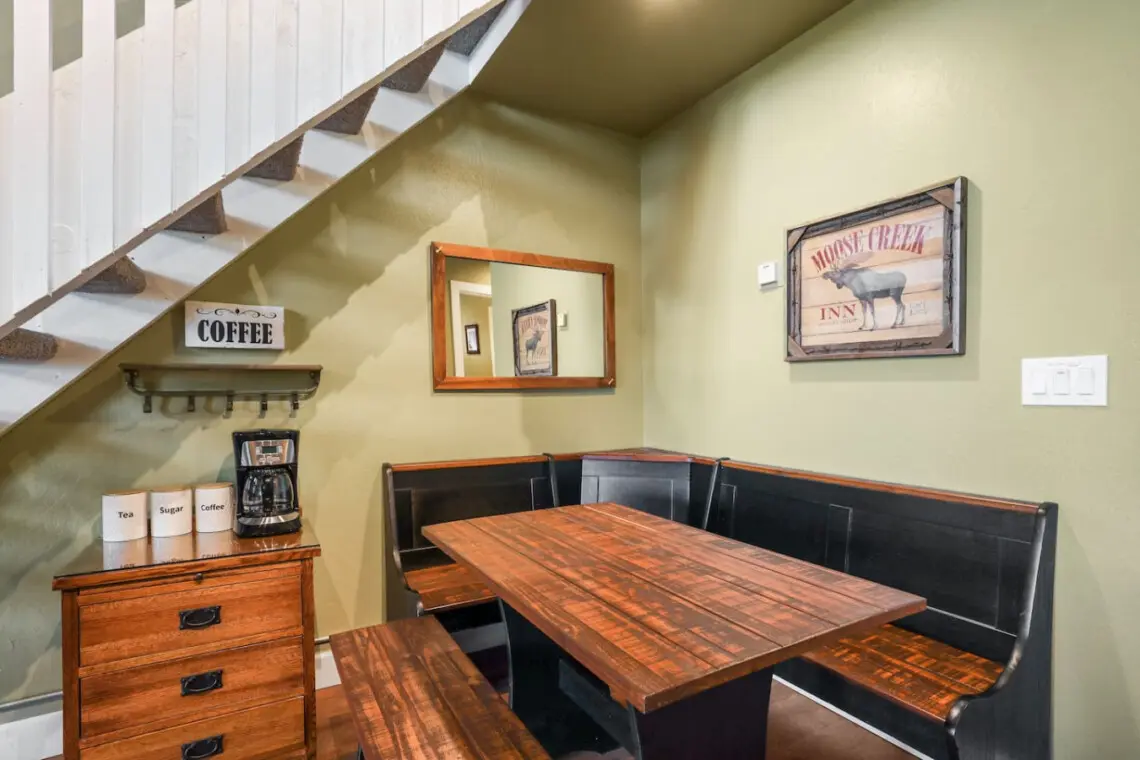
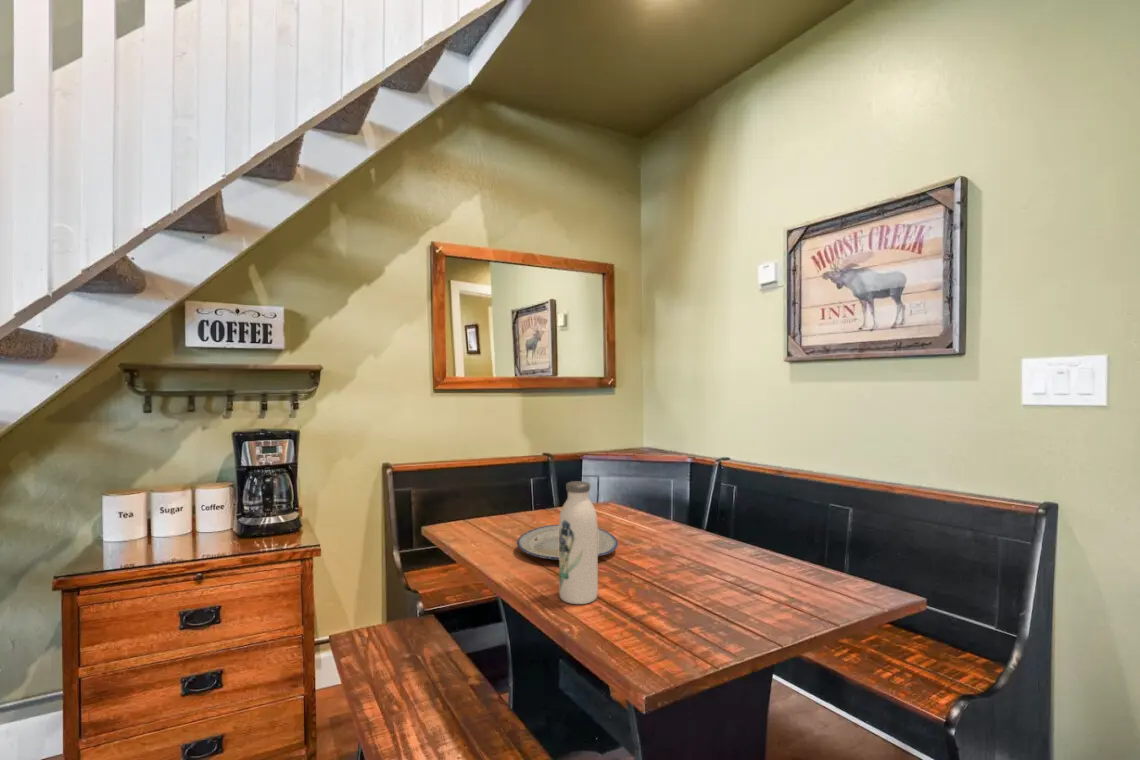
+ water bottle (578, 539)
+ plate (558, 543)
